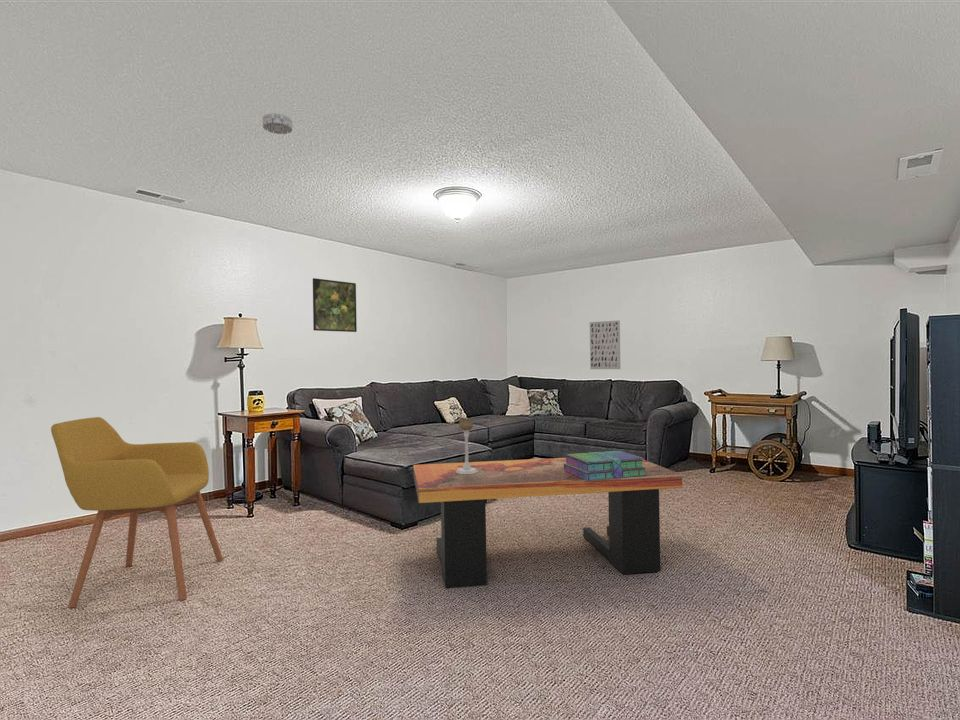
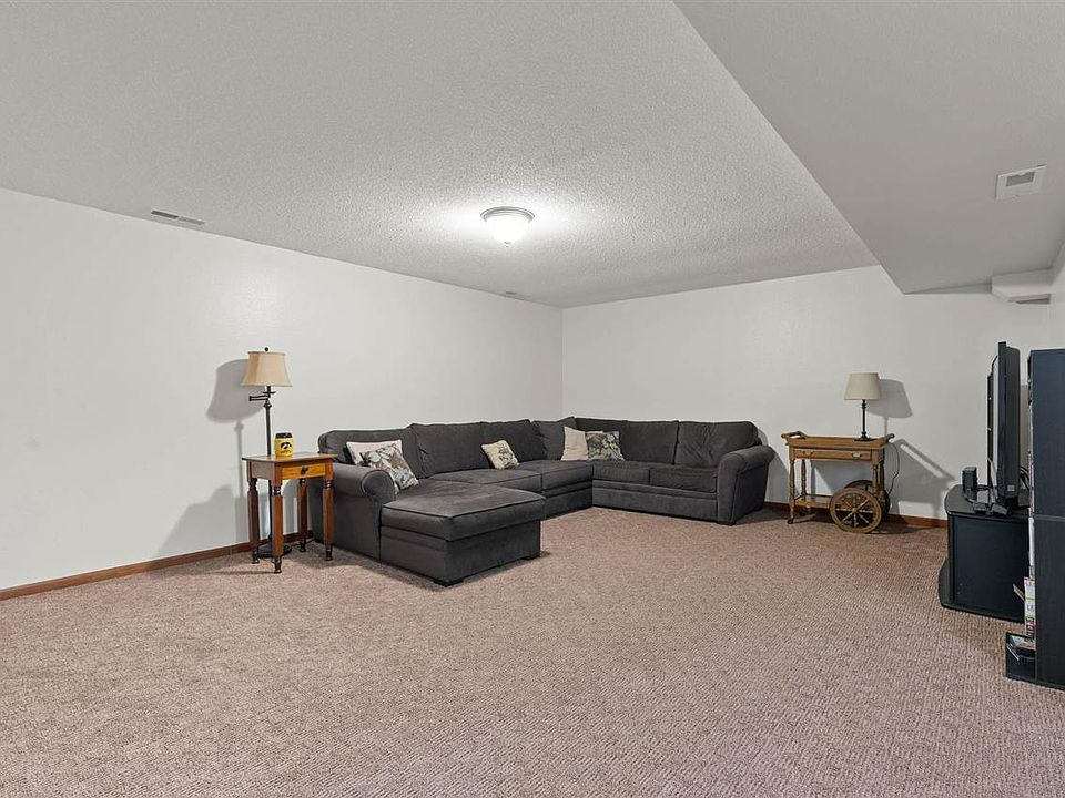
- wall art (604, 345)
- coffee table (539, 495)
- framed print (335, 306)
- smoke detector (277, 123)
- armchair (138, 500)
- candle holder (466, 445)
- stack of books (603, 464)
